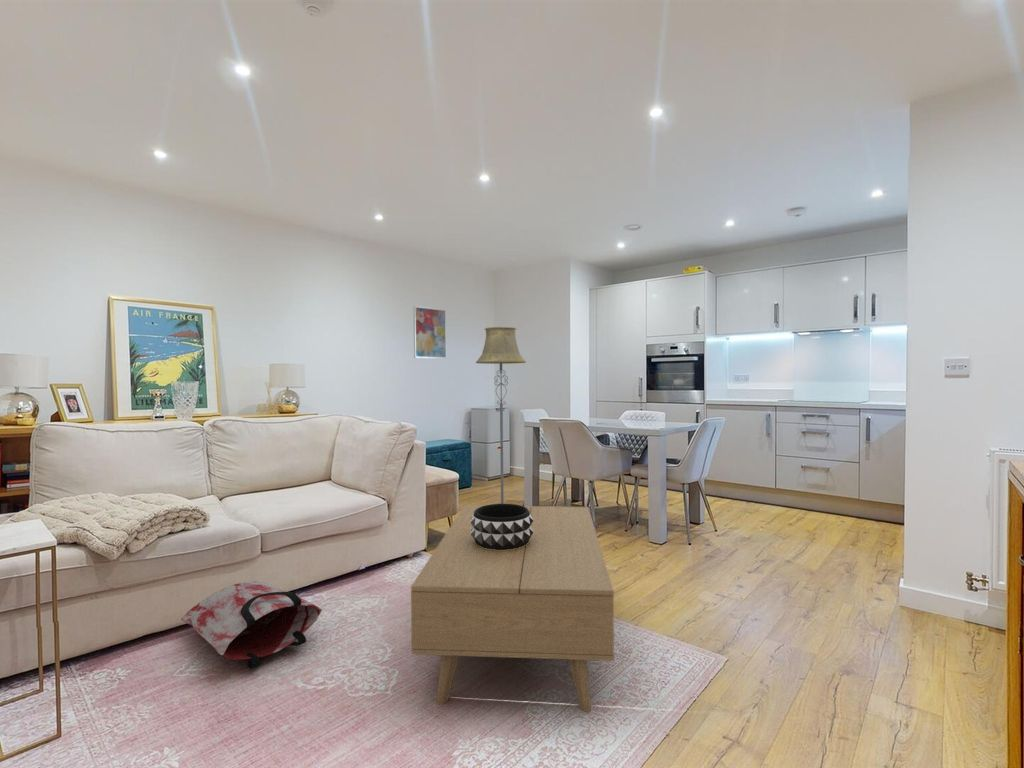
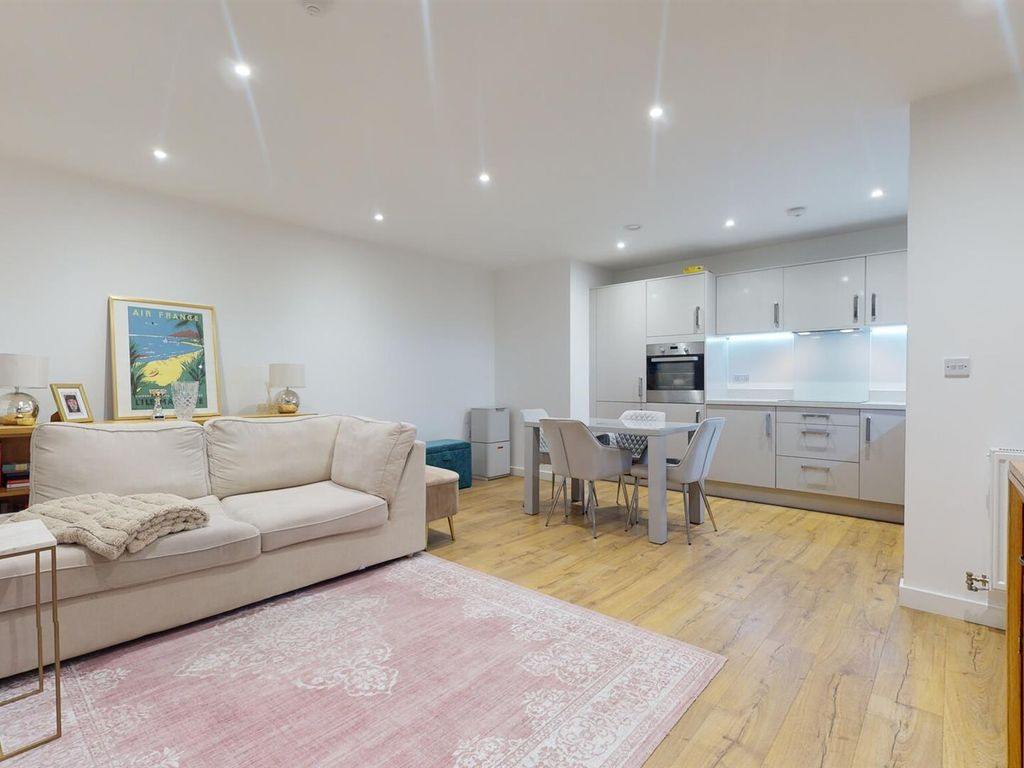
- wall art (430, 333)
- bag (251, 612)
- floor lamp (501, 425)
- coffee table (523, 586)
- decorative bowl (501, 525)
